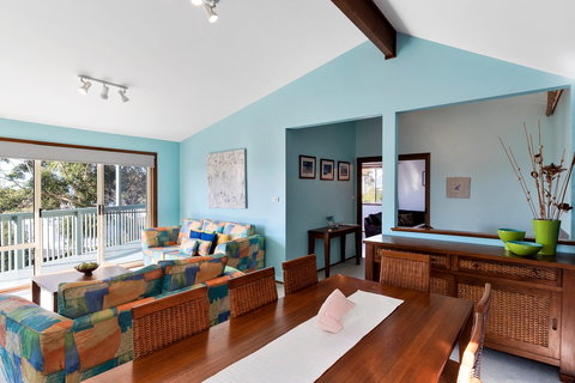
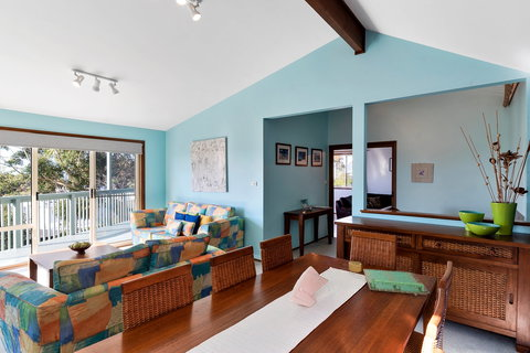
+ placemat (385, 278)
